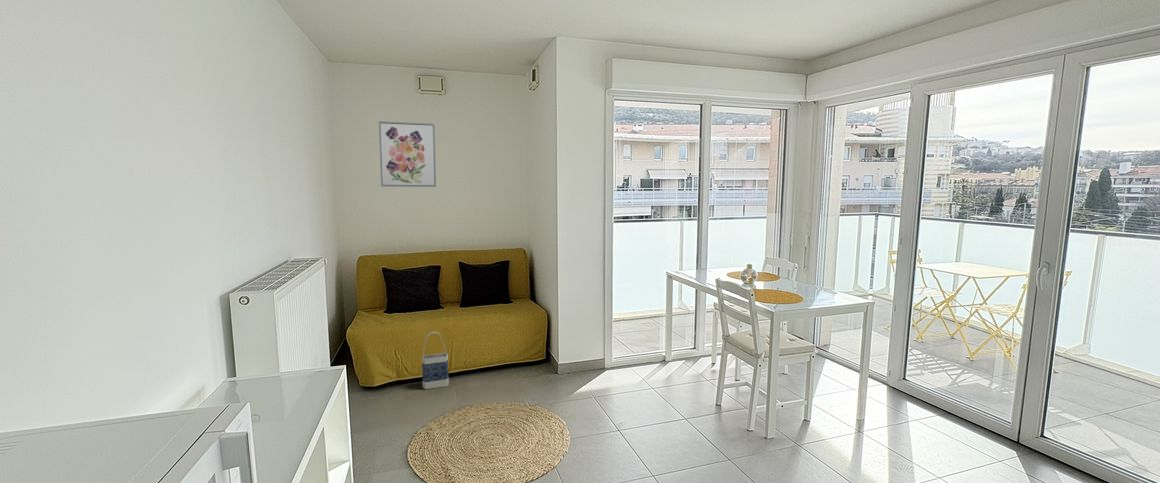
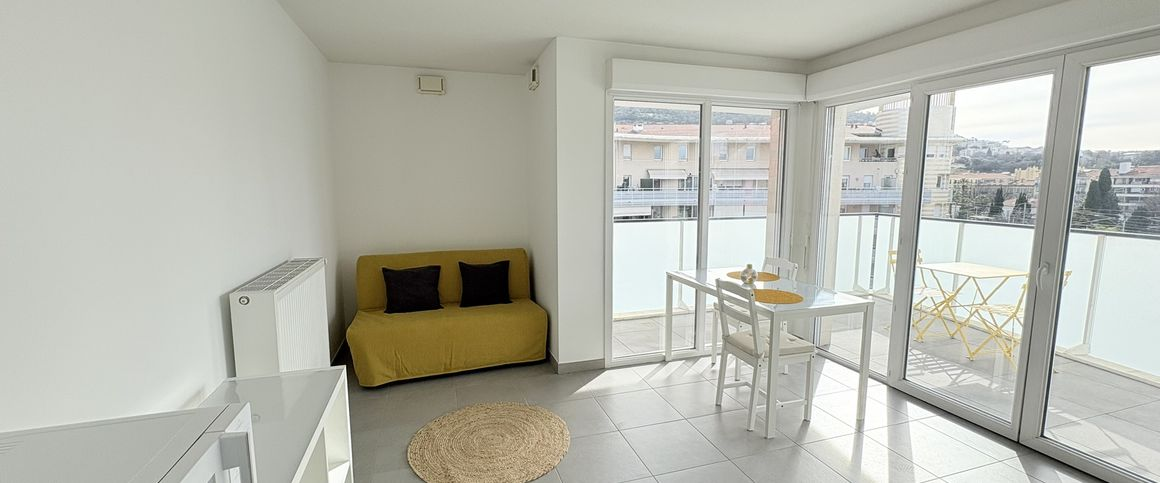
- bag (435, 358)
- wall art (408, 154)
